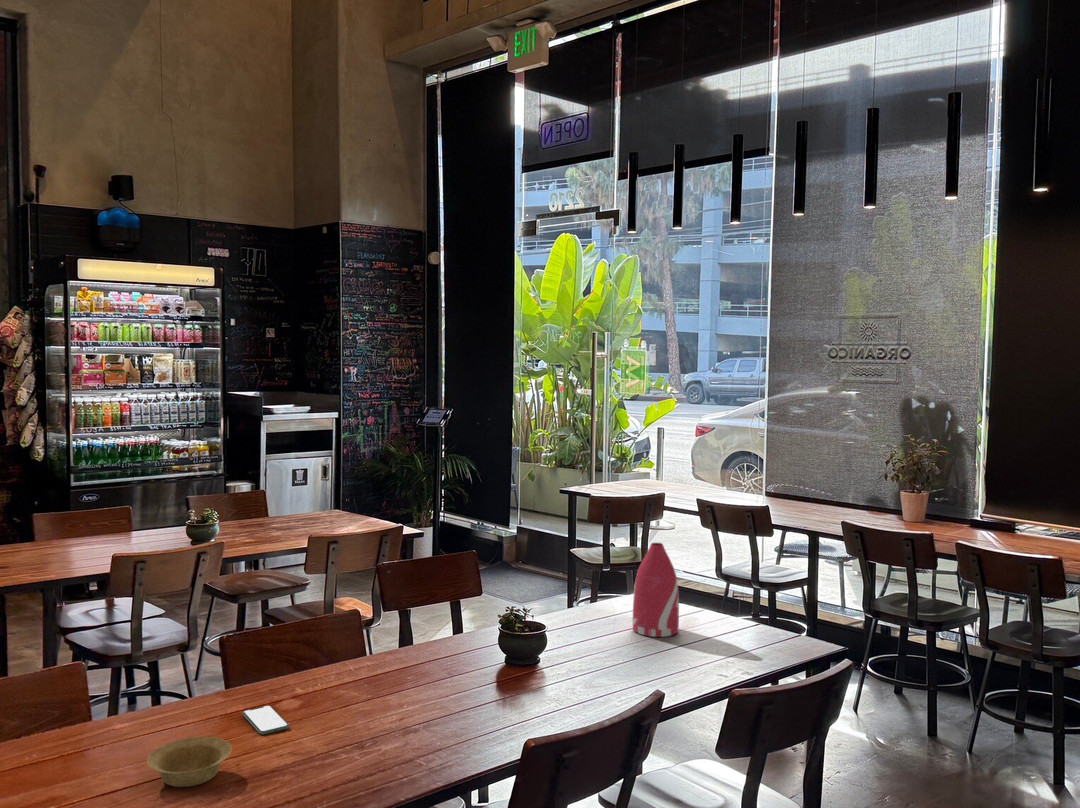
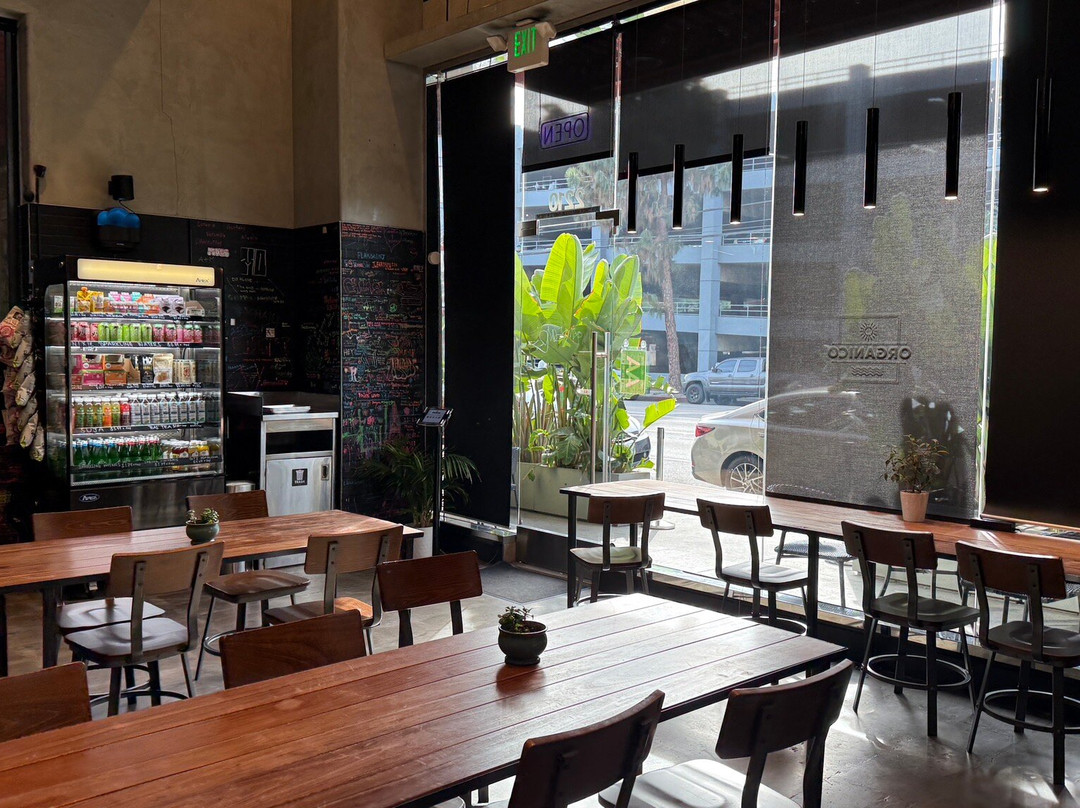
- smartphone (265, 719)
- bottle (656, 587)
- bowl (190, 765)
